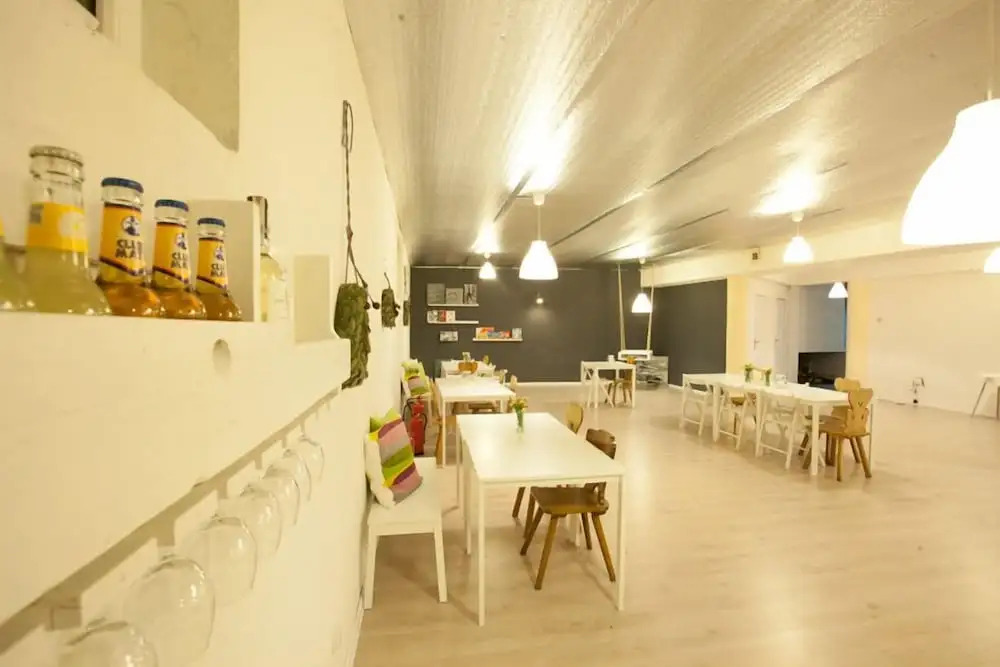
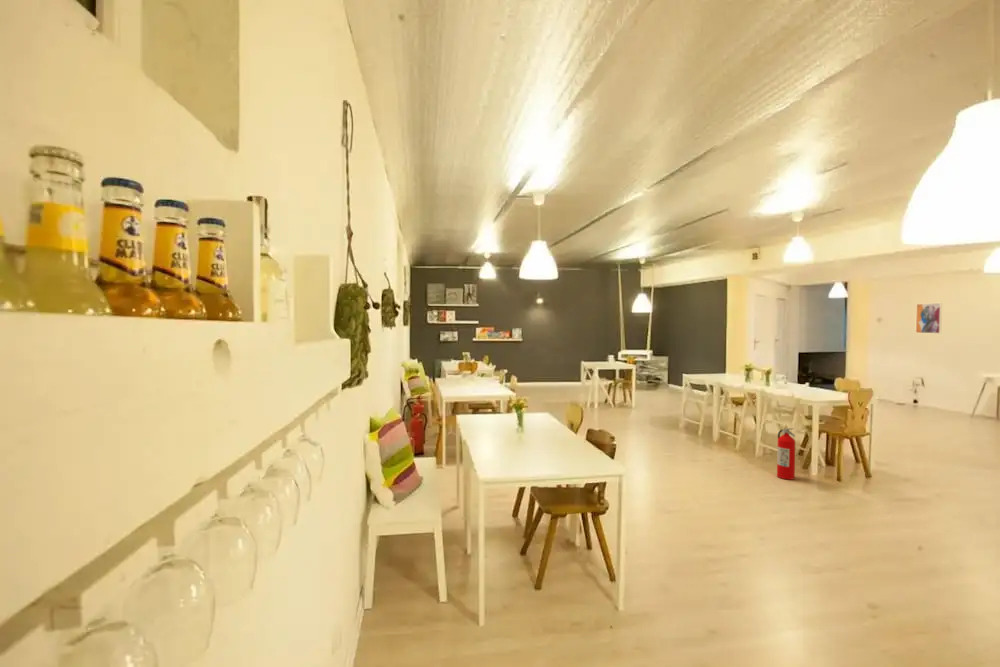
+ fire extinguisher (786, 451)
+ wall art (928, 318)
